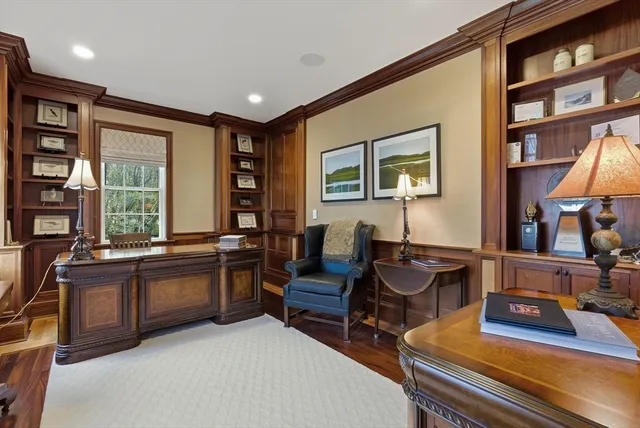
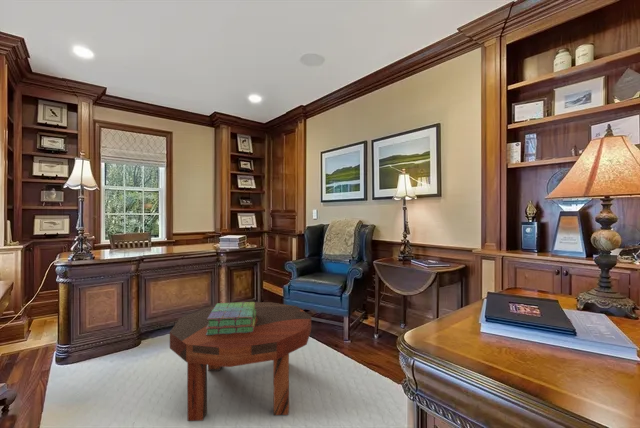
+ stack of books (233, 316)
+ coffee table (244, 354)
